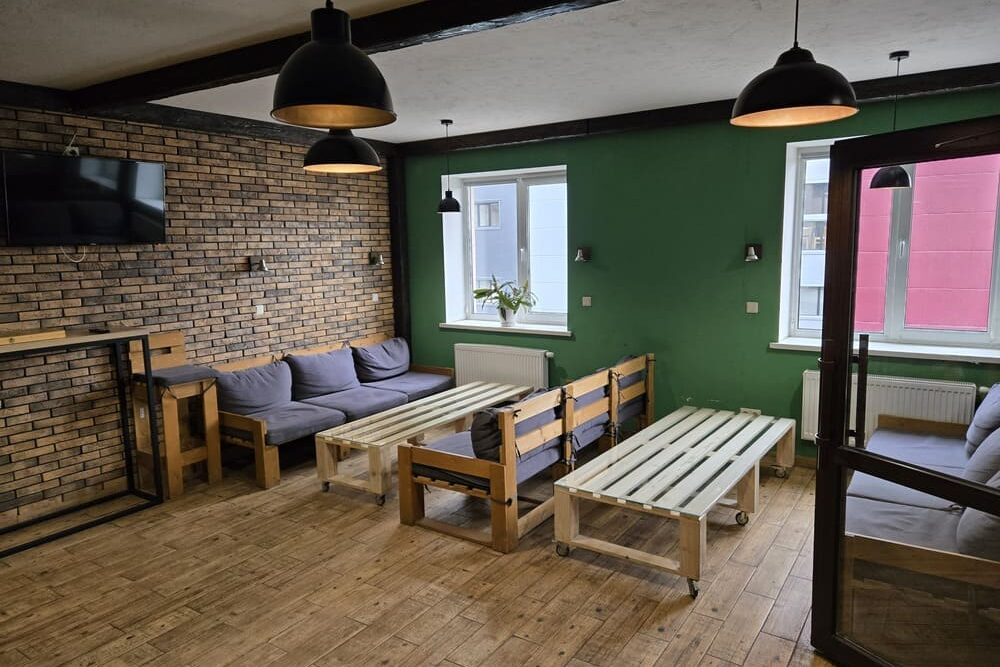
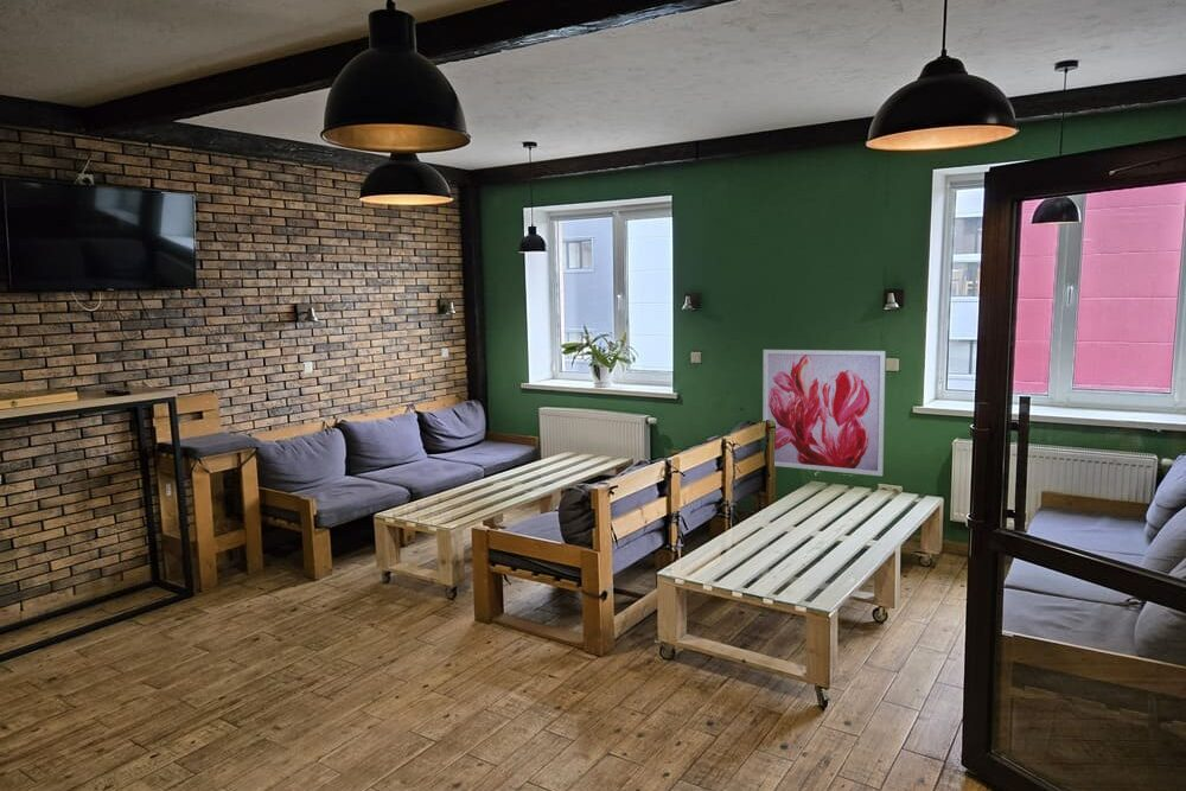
+ wall art (821, 410)
